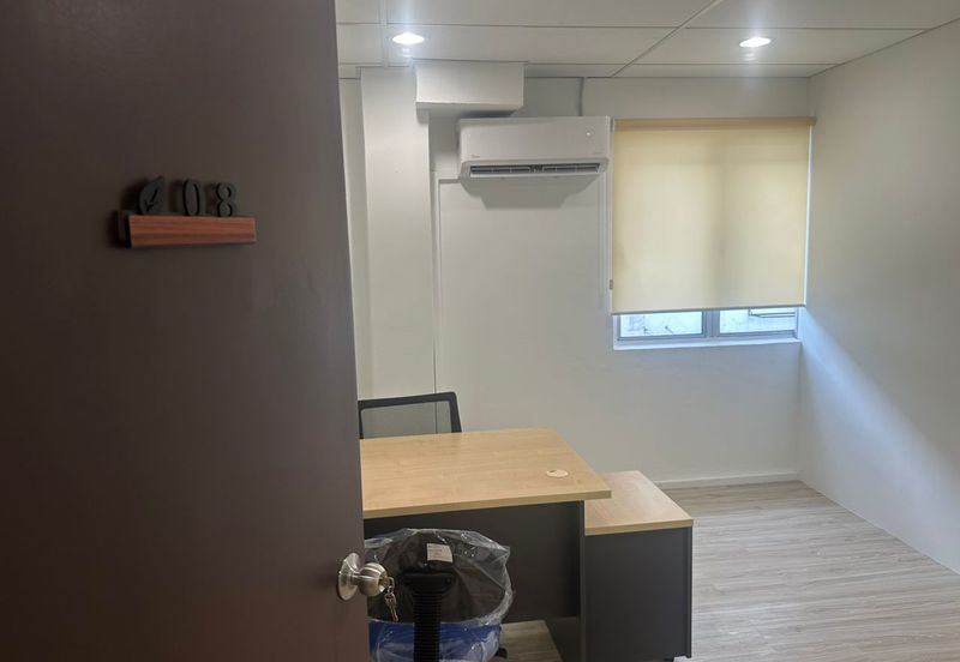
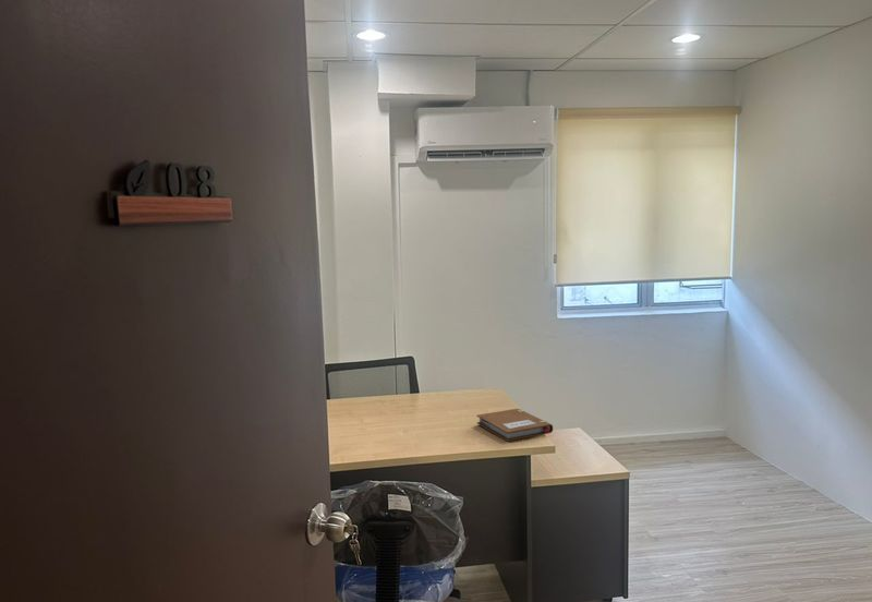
+ notebook (514, 423)
